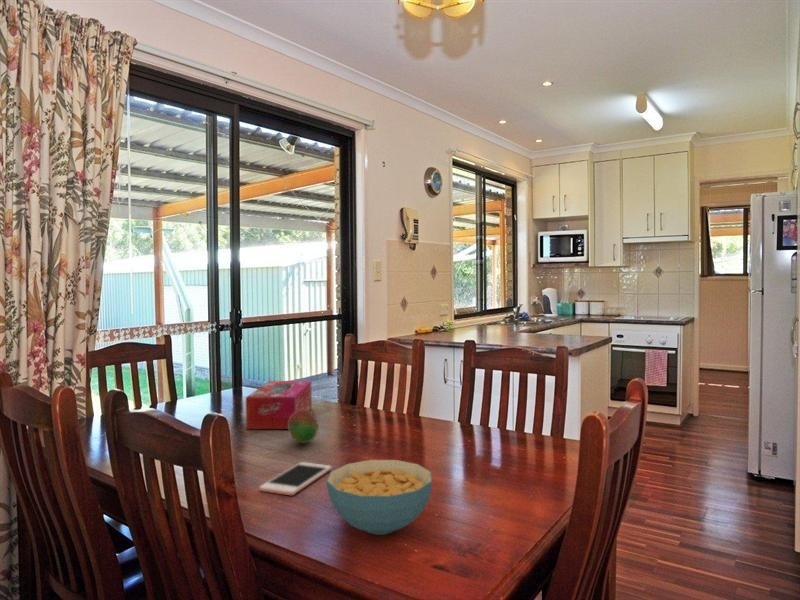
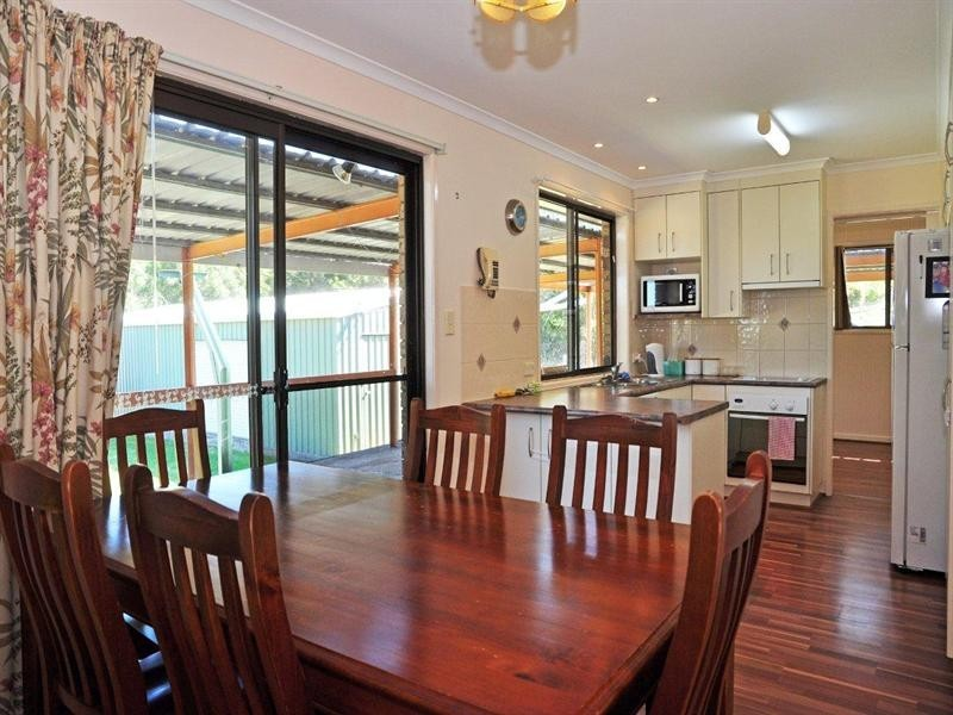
- tissue box (281, 403)
- cereal bowl (380, 502)
- cell phone (297, 477)
- fruit (303, 426)
